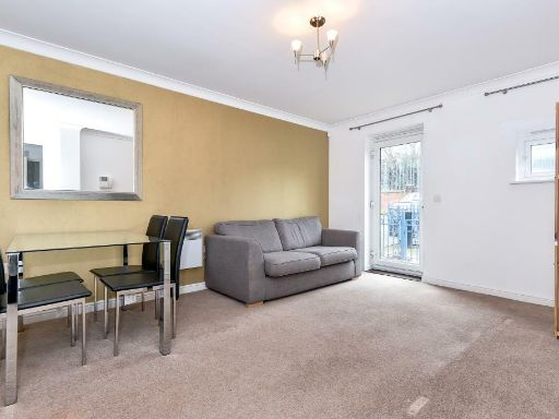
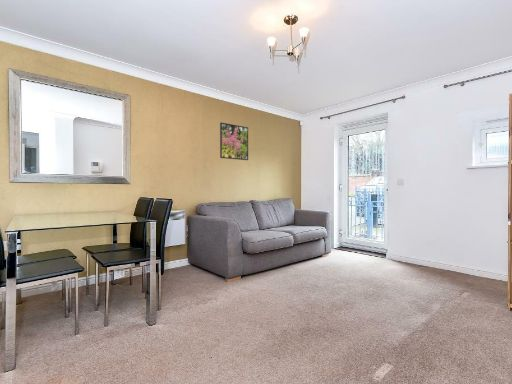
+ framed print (234, 142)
